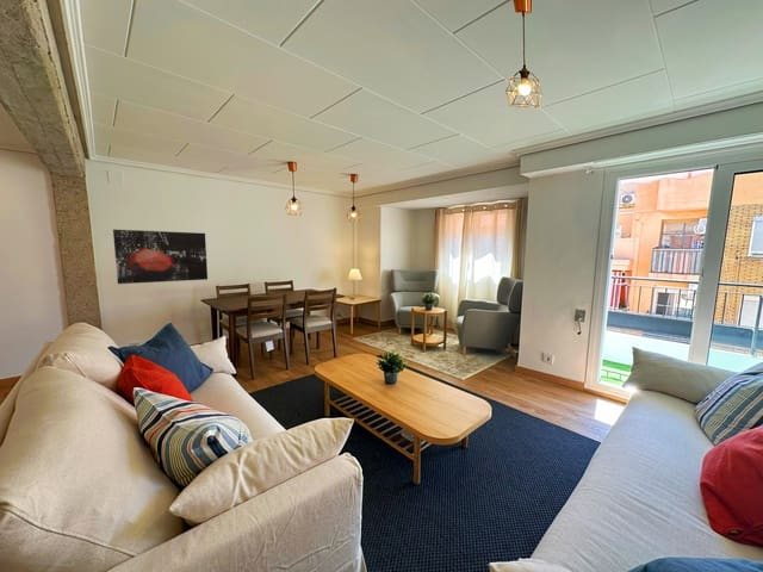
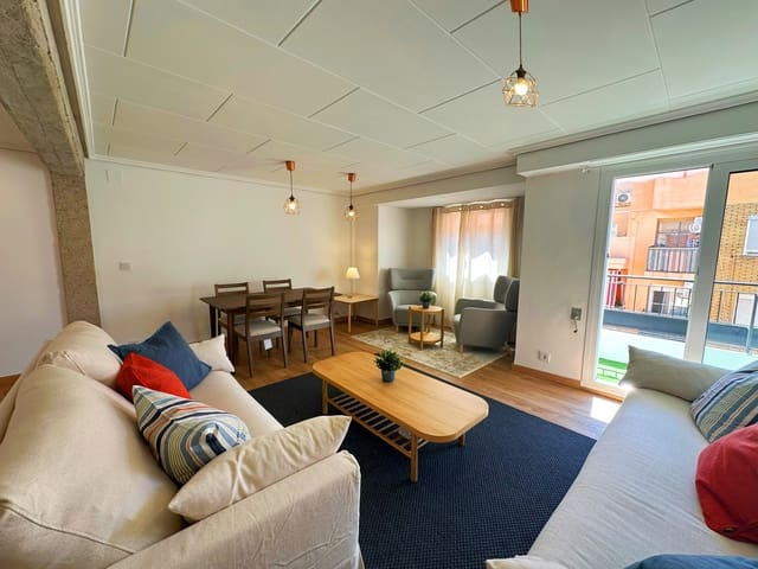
- wall art (165, 256)
